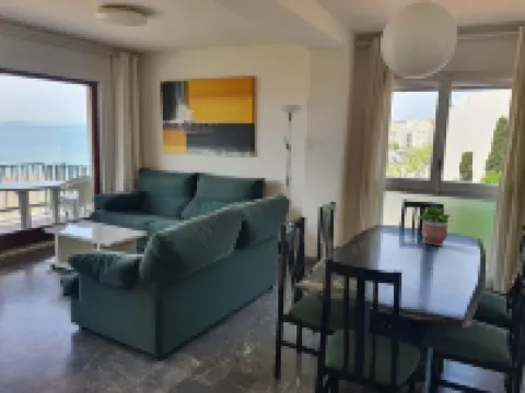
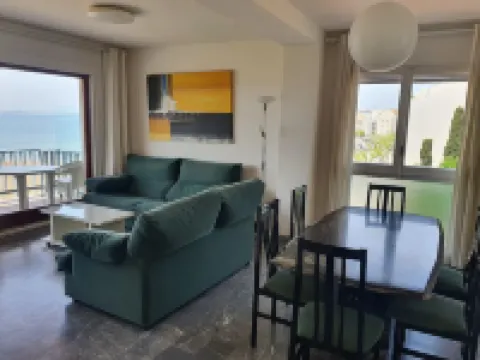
- potted plant (435, 224)
